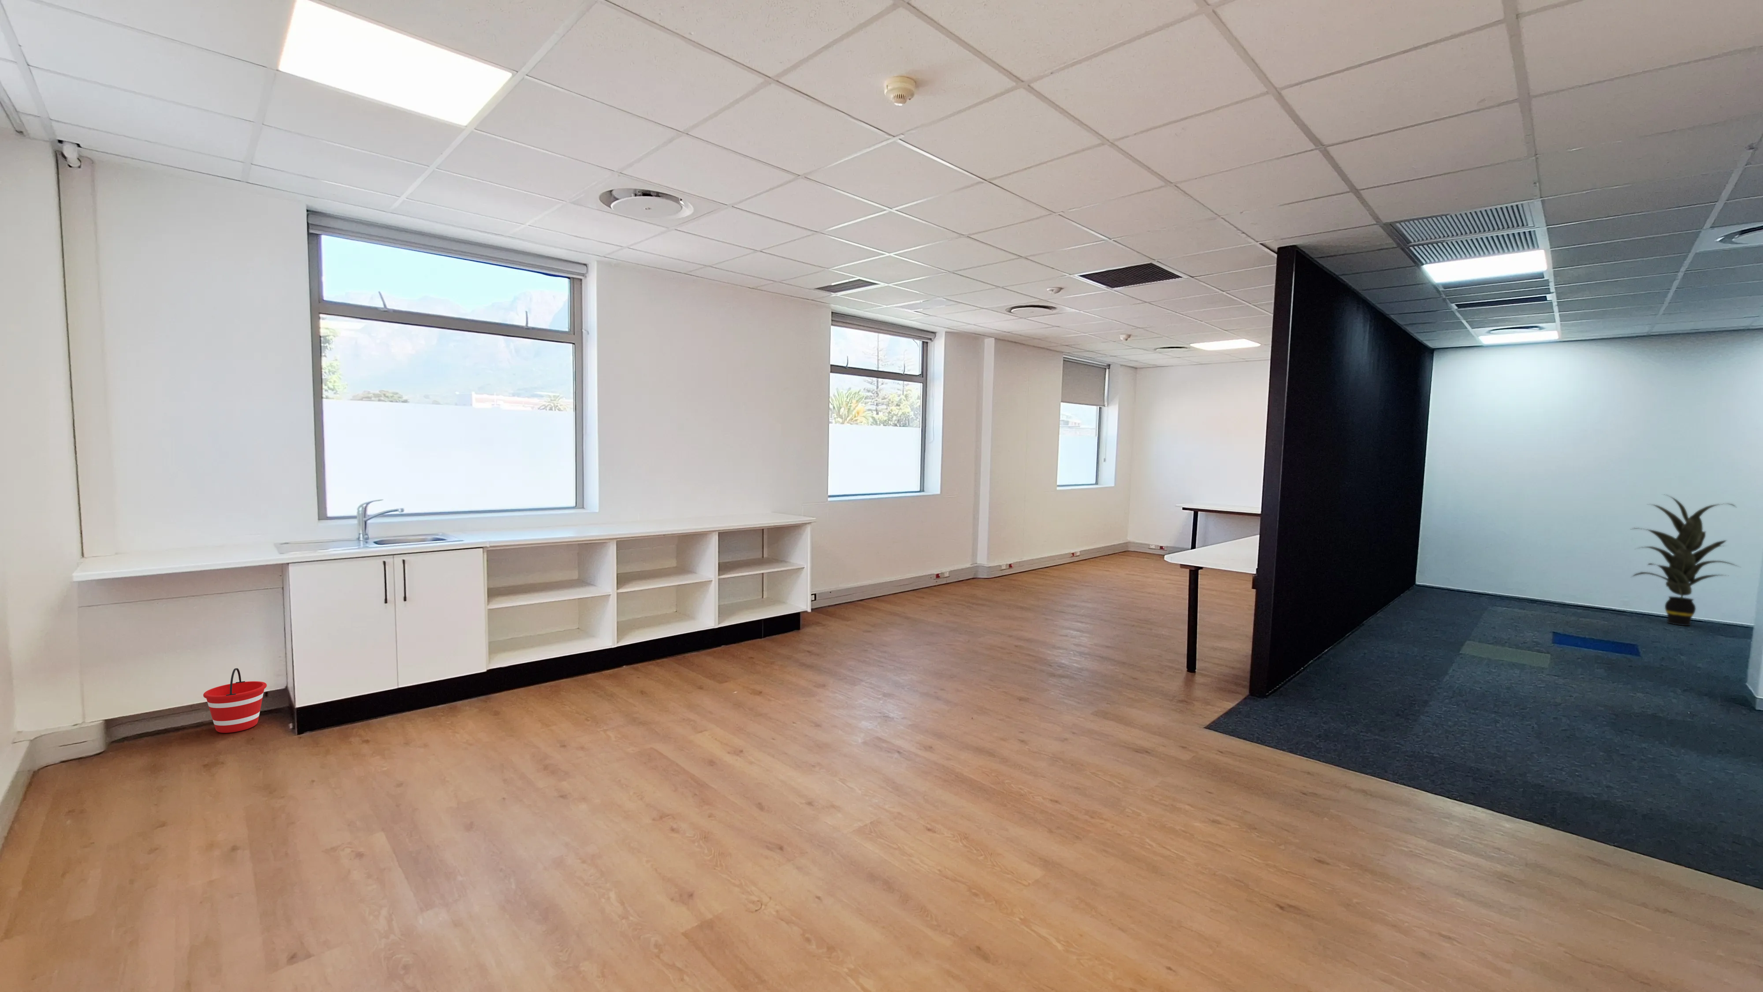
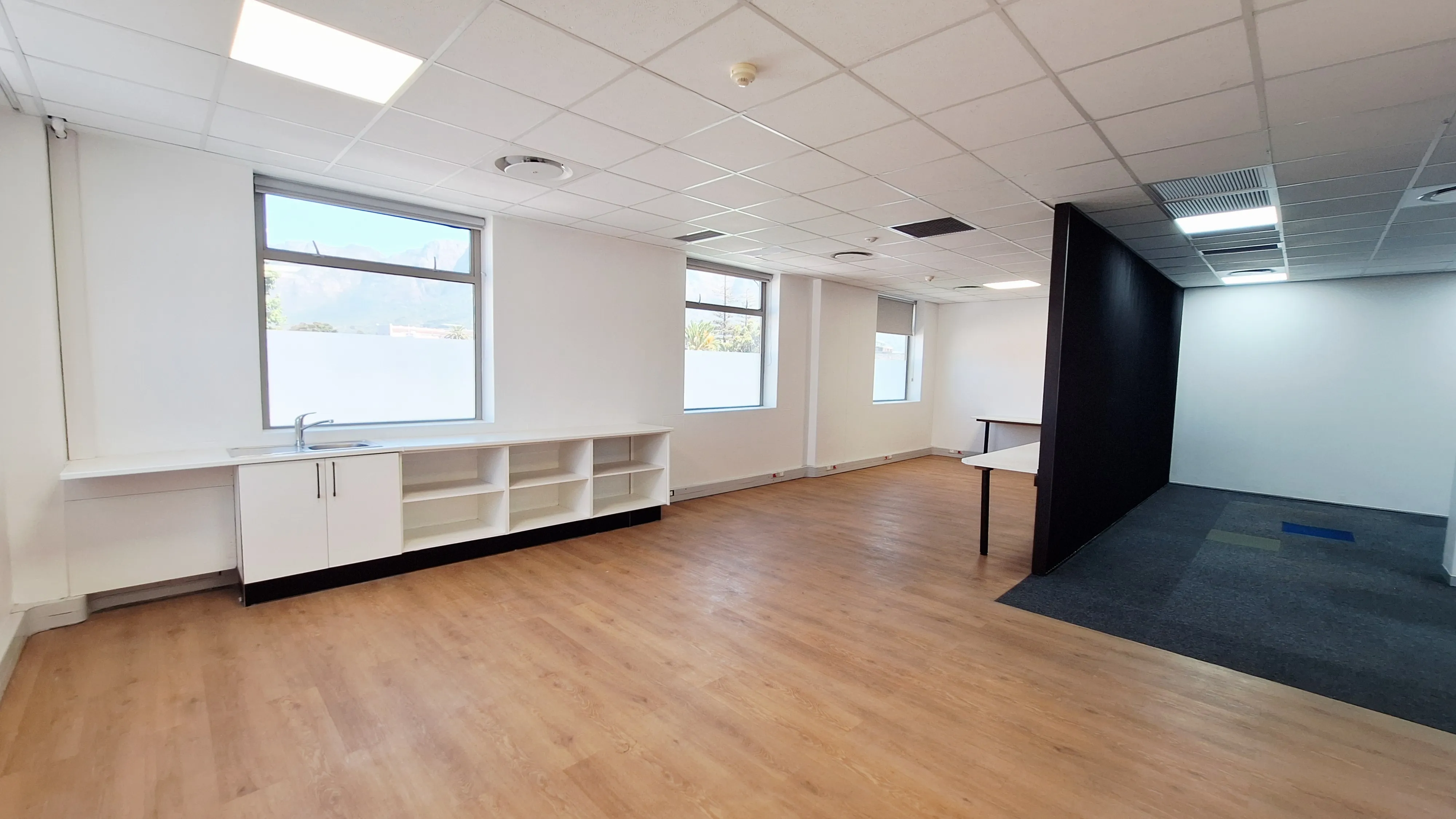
- indoor plant (1677, 560)
- bucket (236, 699)
